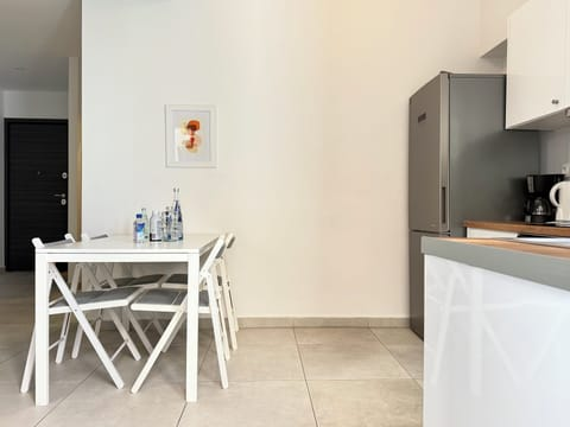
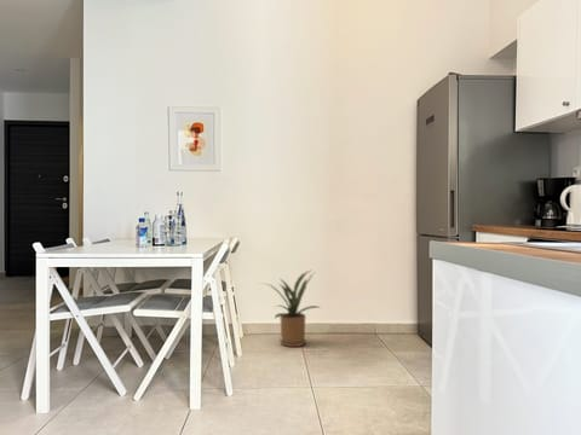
+ house plant (290, 306)
